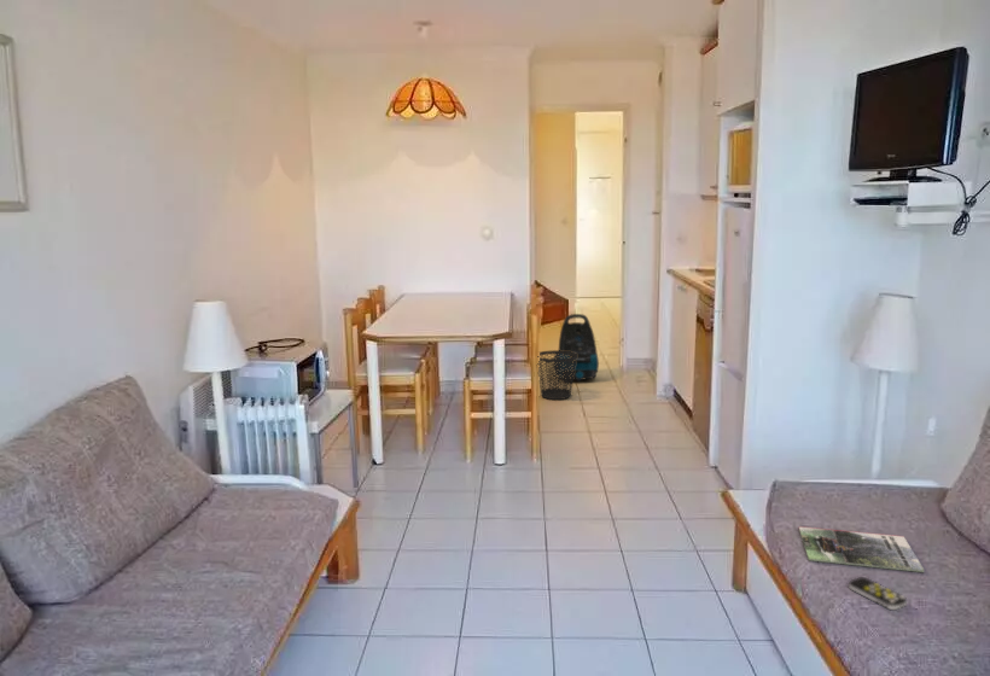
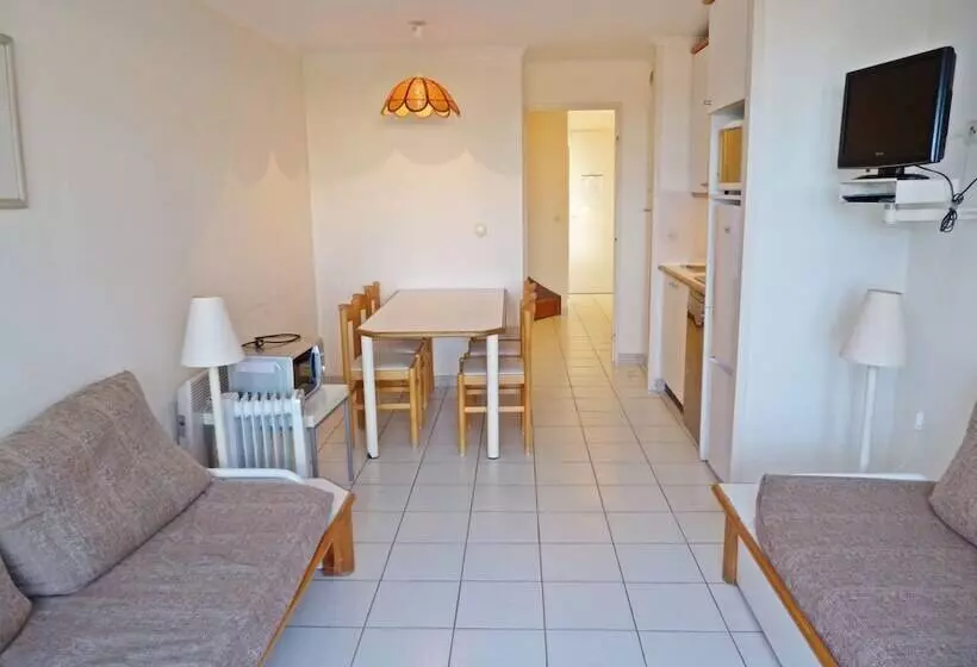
- vacuum cleaner (576, 346)
- remote control (877, 592)
- magazine (857, 548)
- wastebasket (555, 375)
